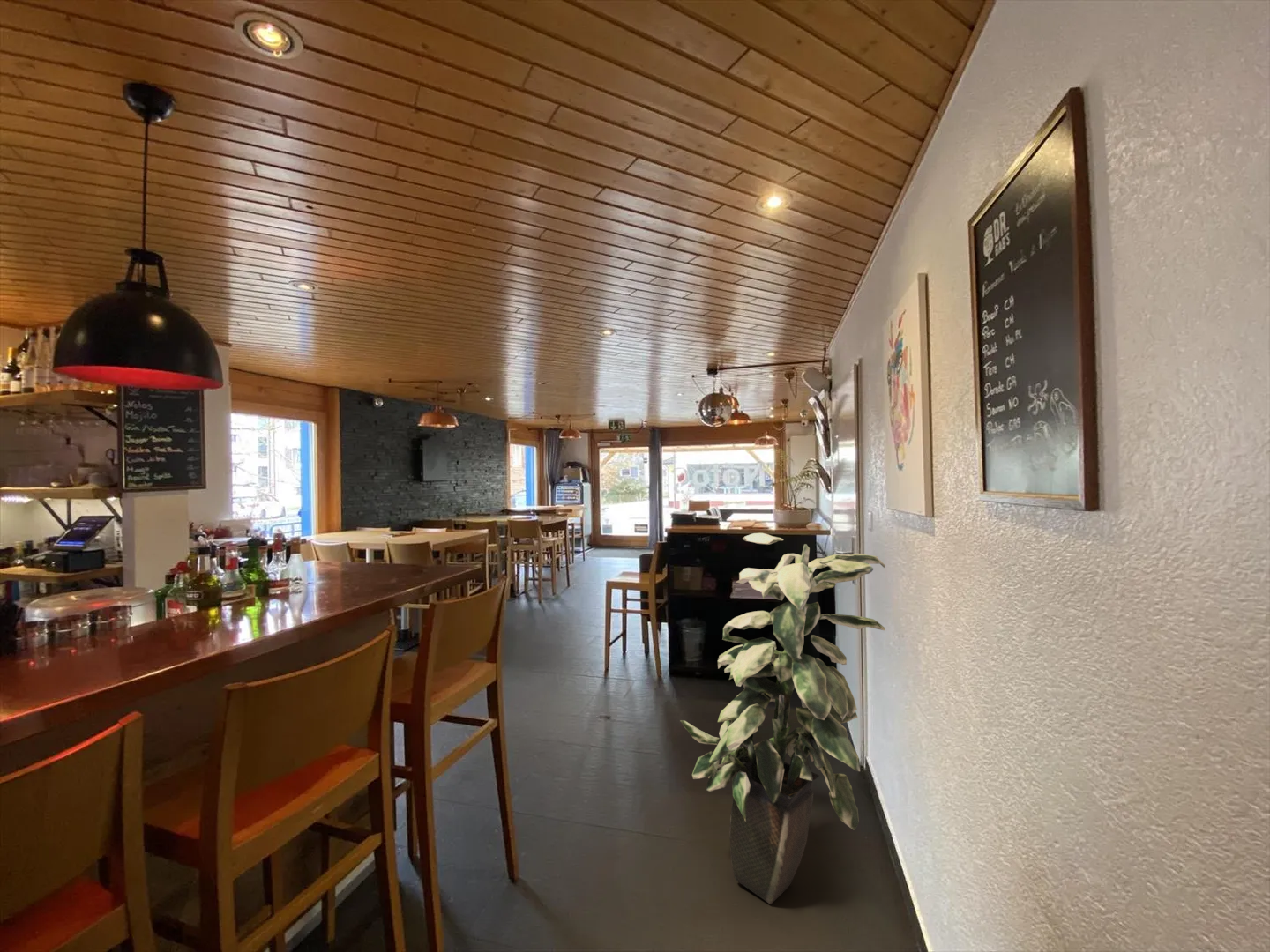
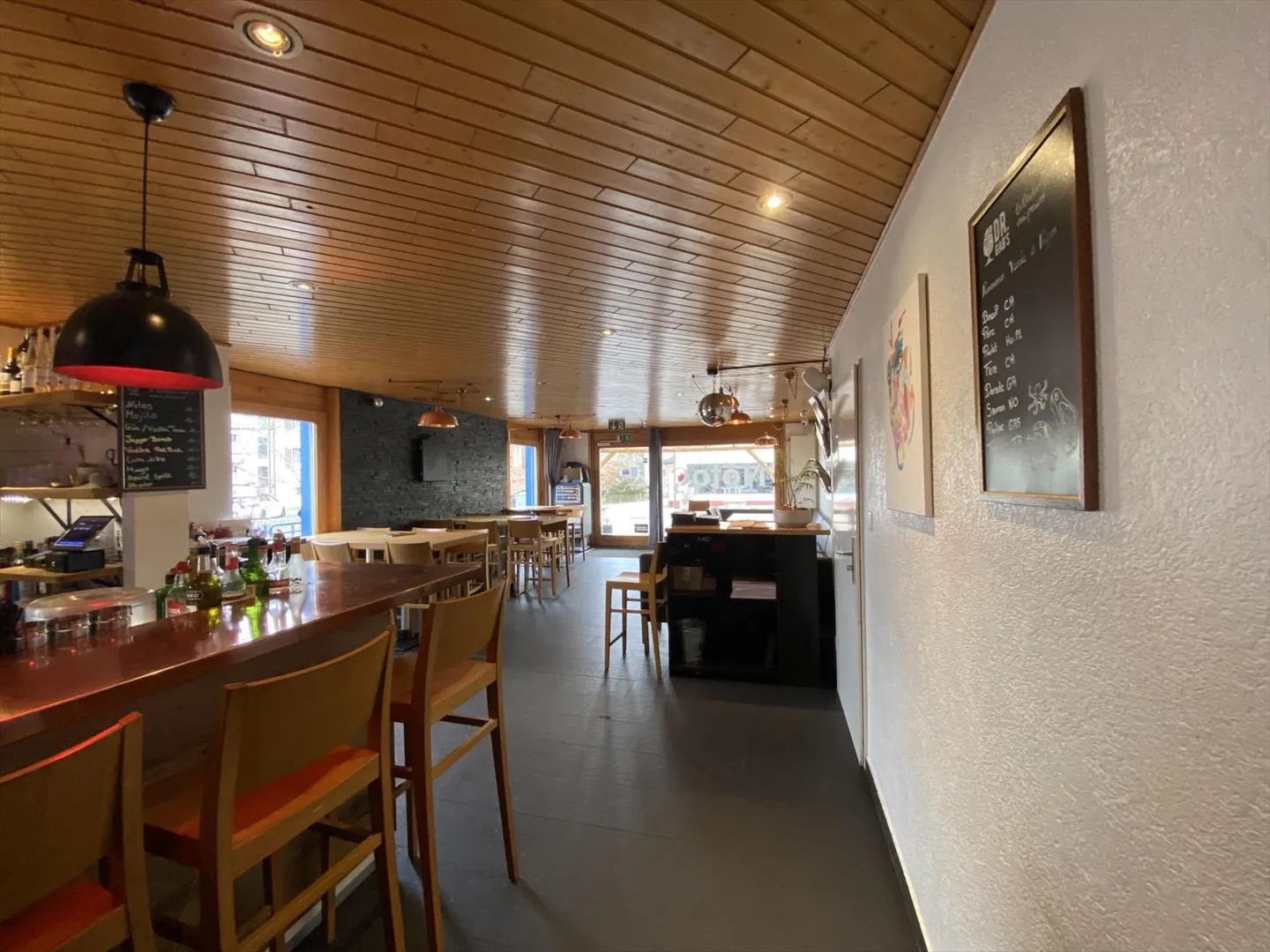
- indoor plant (781, 709)
